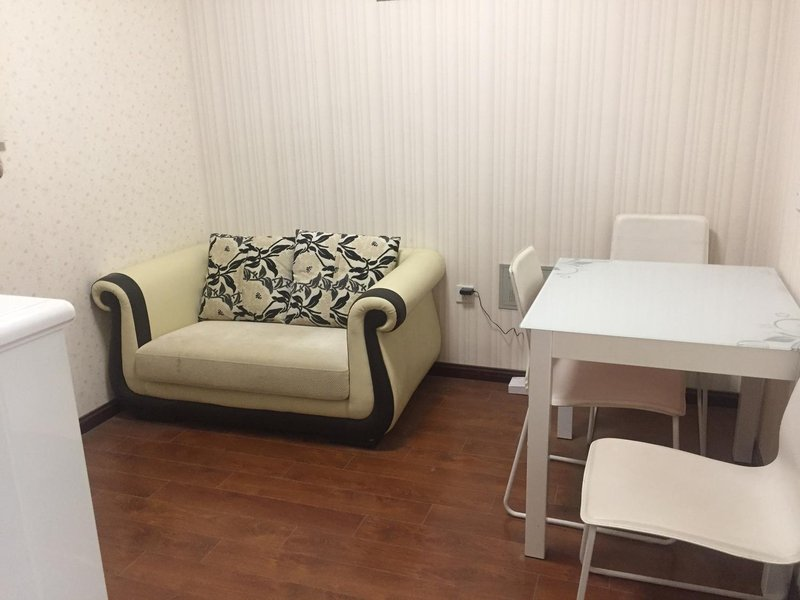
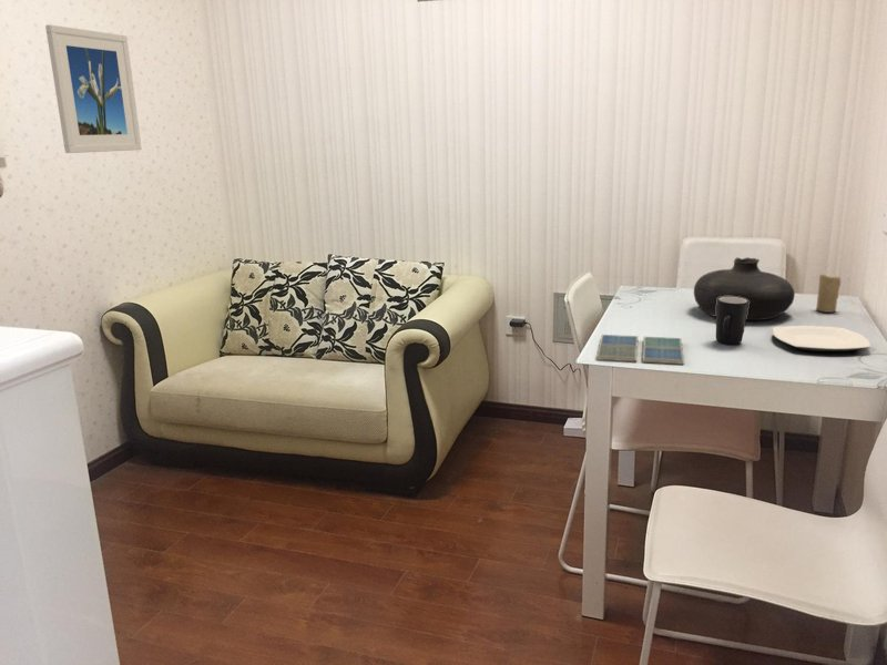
+ candle (828, 291)
+ drink coaster (643, 348)
+ mug (730, 321)
+ plate (818, 339)
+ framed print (96, 92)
+ vase (743, 286)
